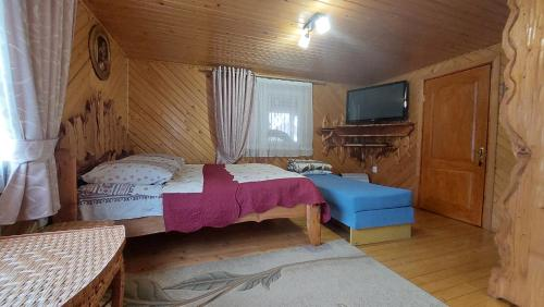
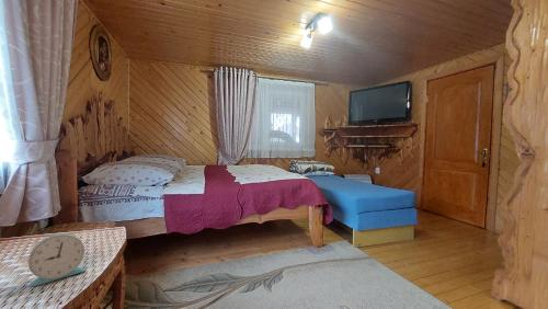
+ alarm clock (57, 254)
